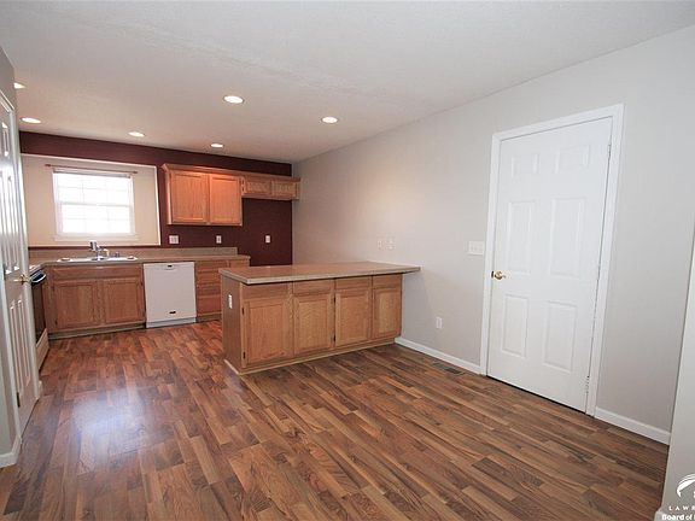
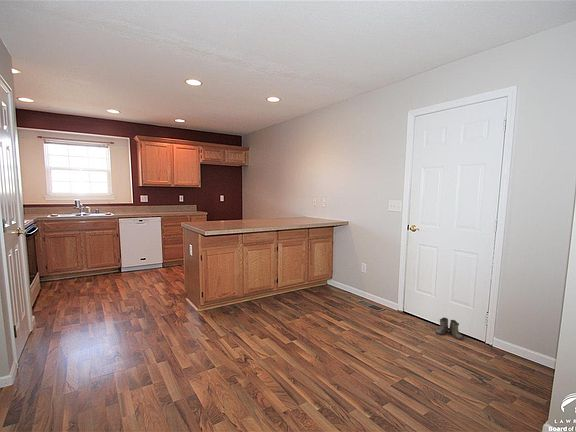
+ boots (447, 327)
